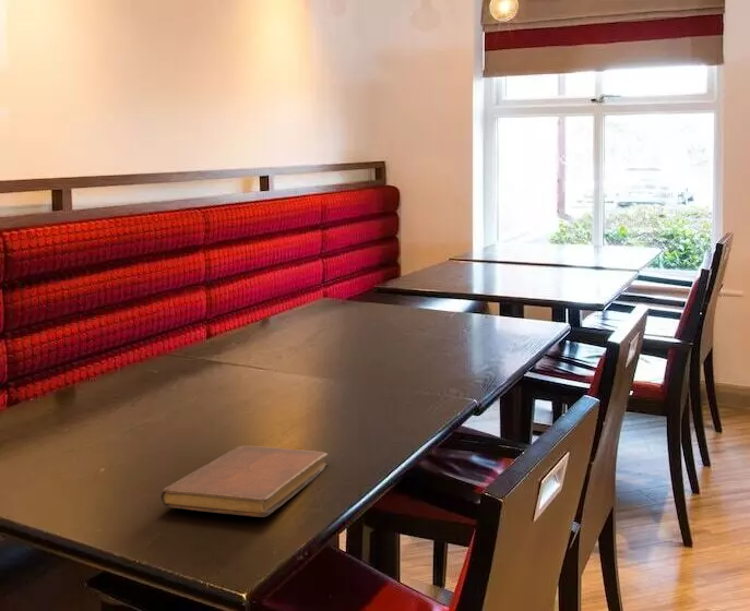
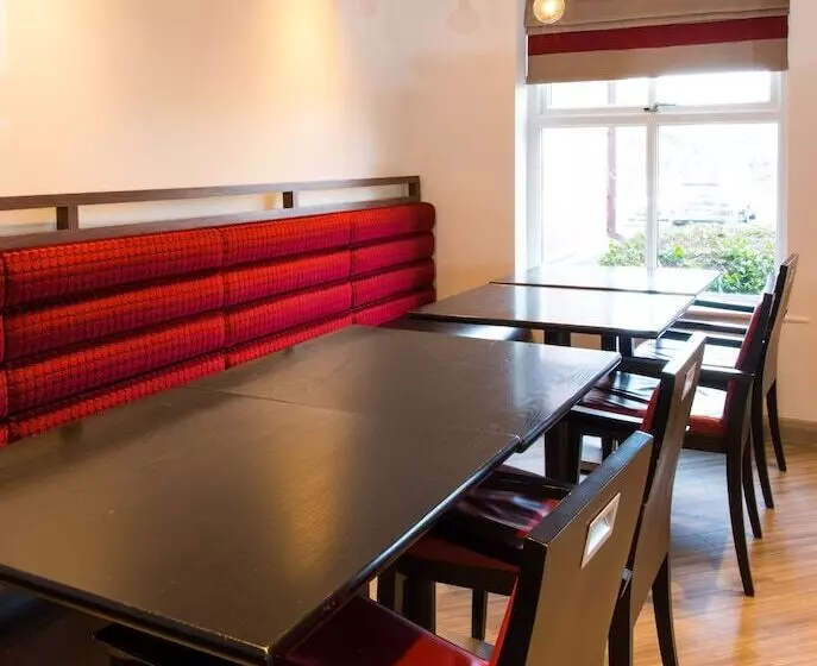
- notebook (250, 477)
